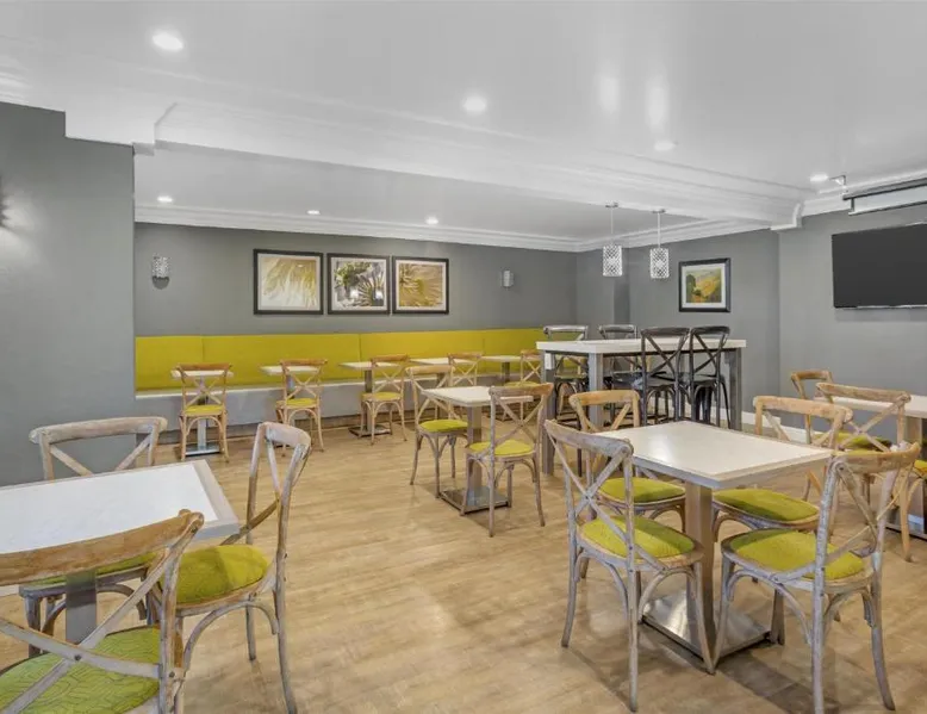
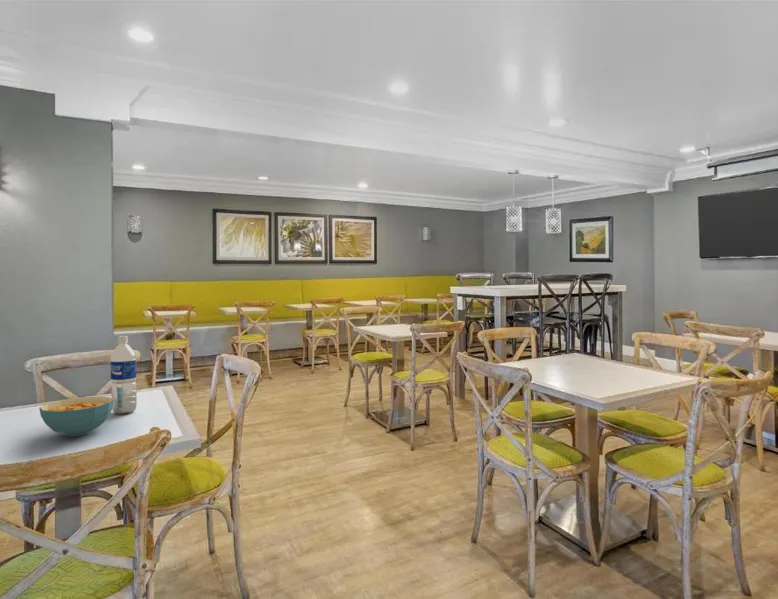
+ water bottle (123, 374)
+ cereal bowl (78, 418)
